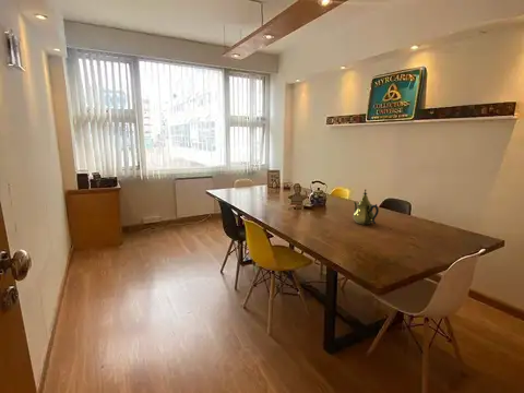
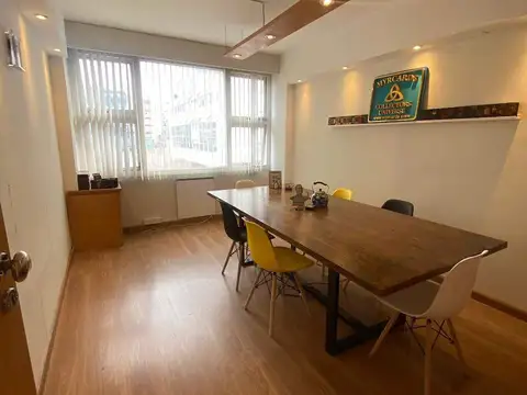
- teapot (365, 205)
